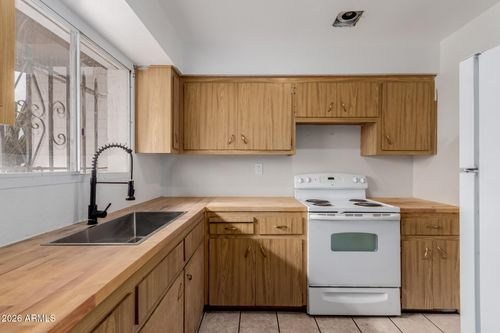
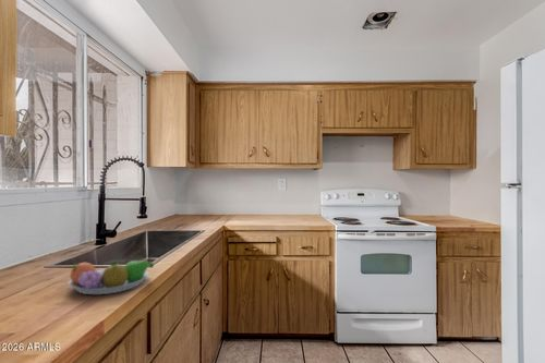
+ fruit bowl (112, 270)
